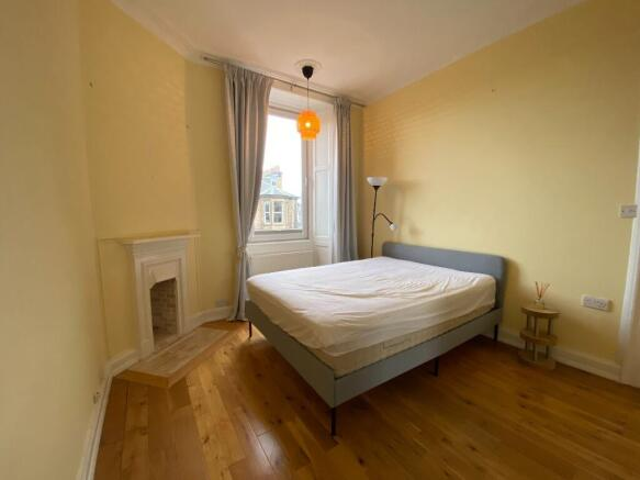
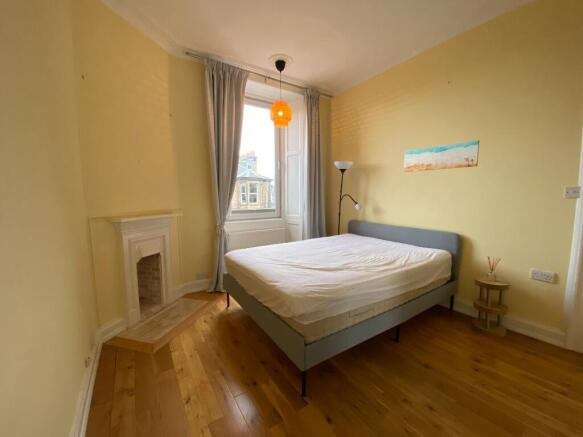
+ wall art (437, 158)
